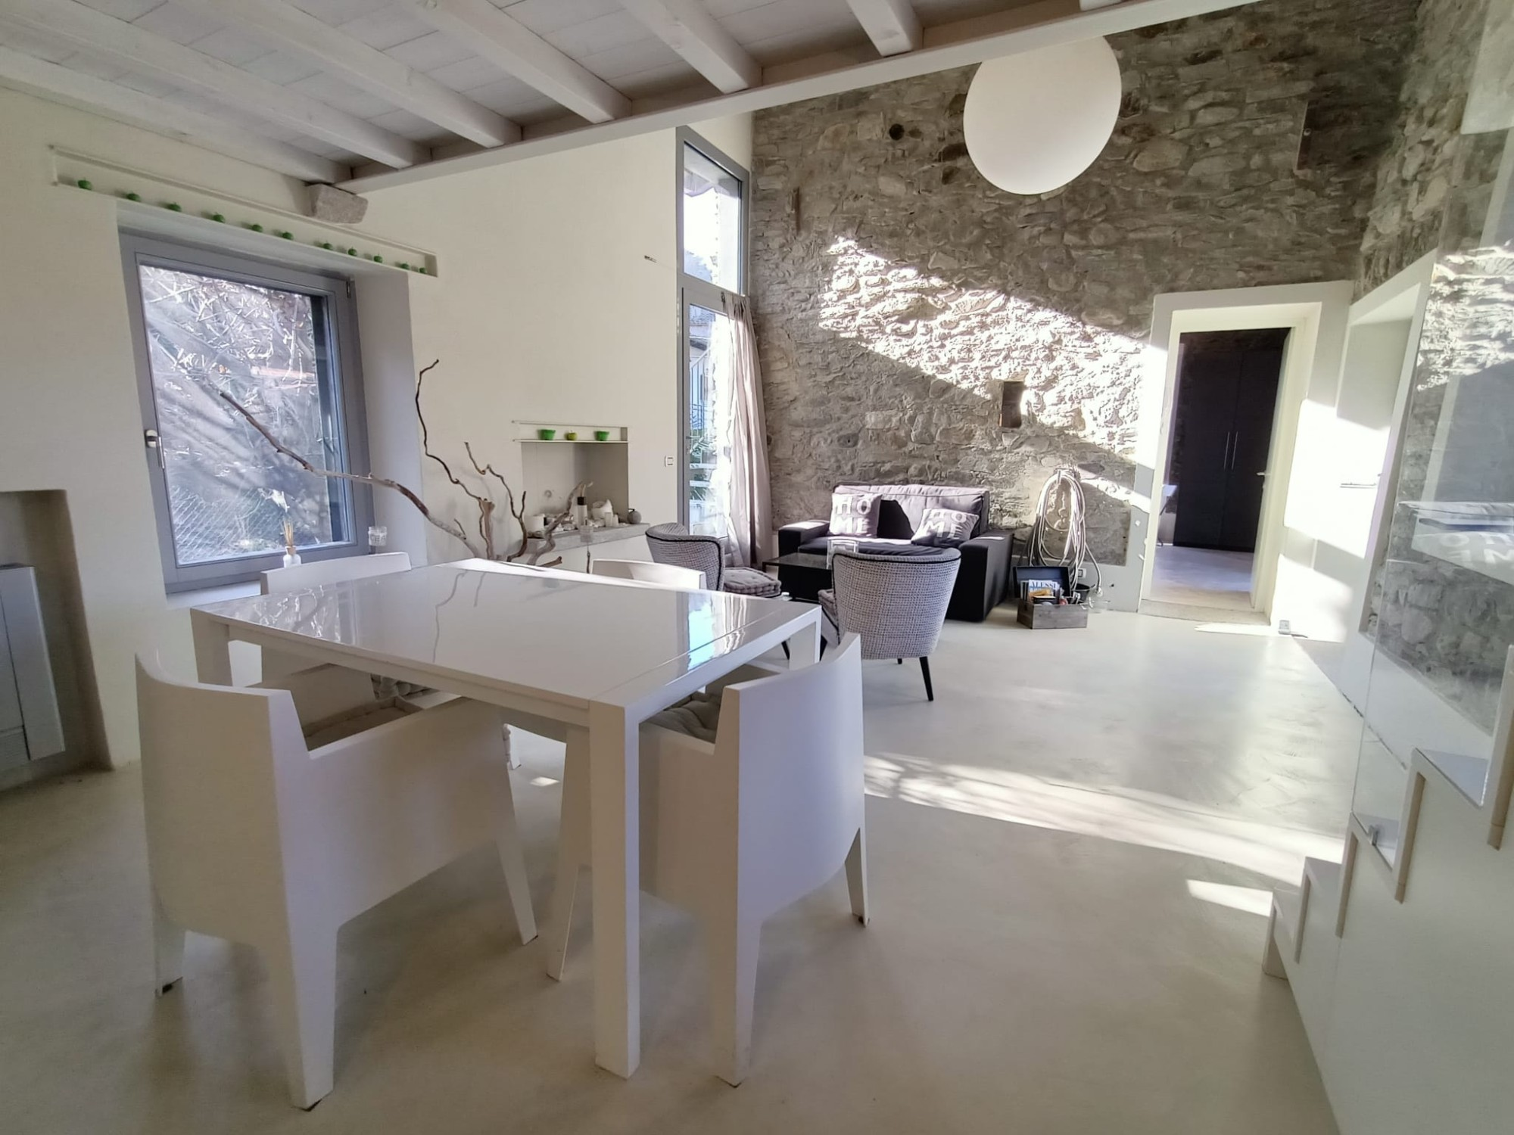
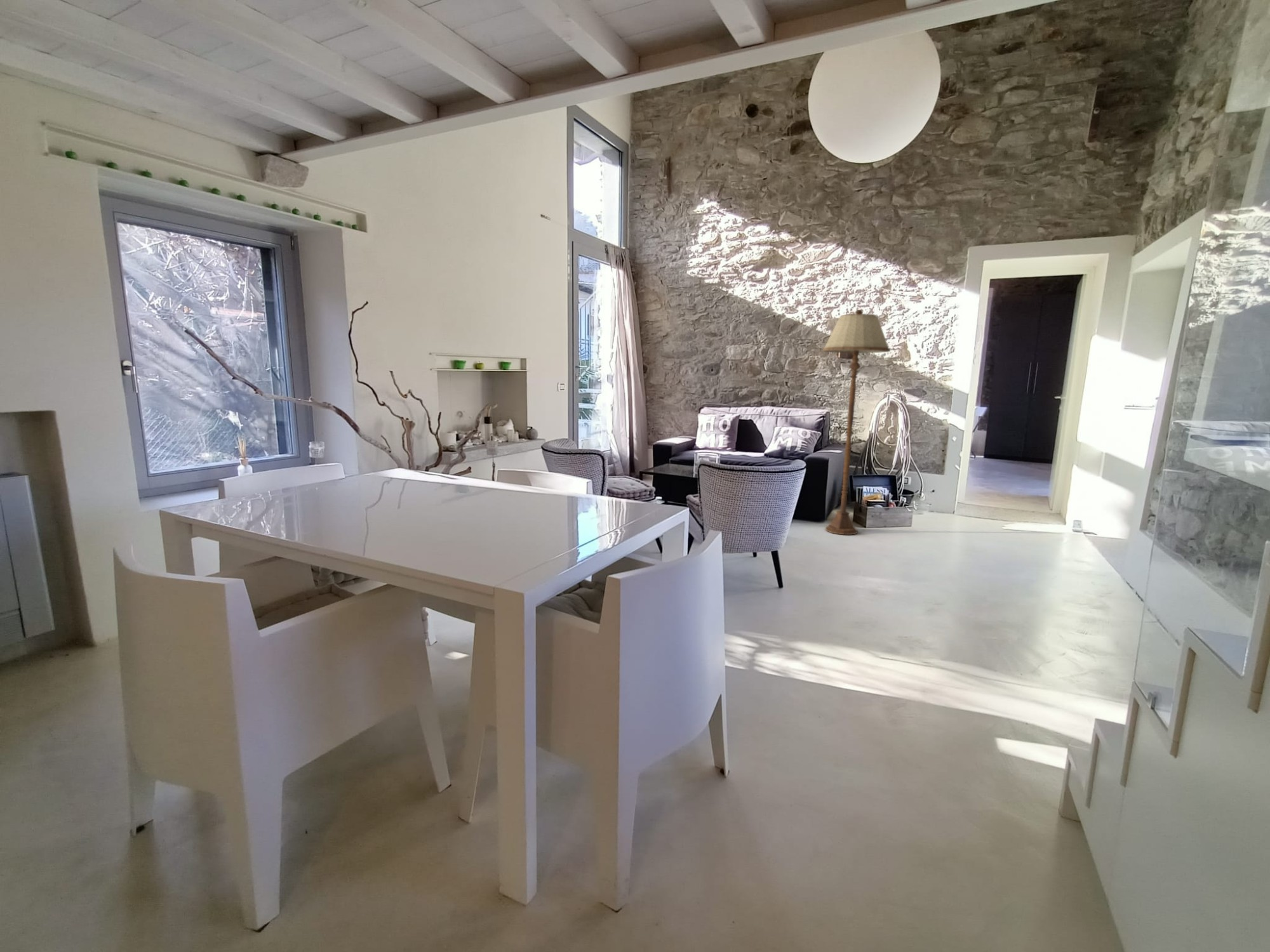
+ floor lamp (850, 423)
